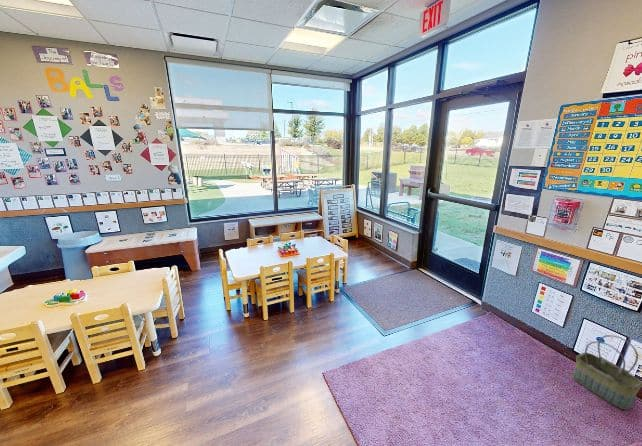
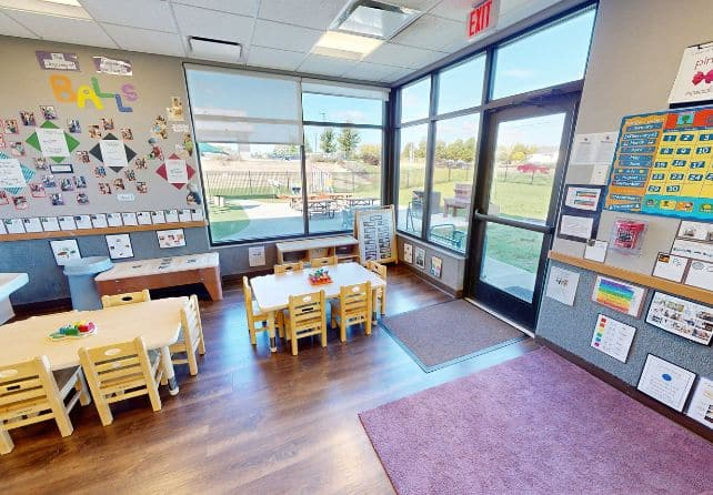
- basket (608, 366)
